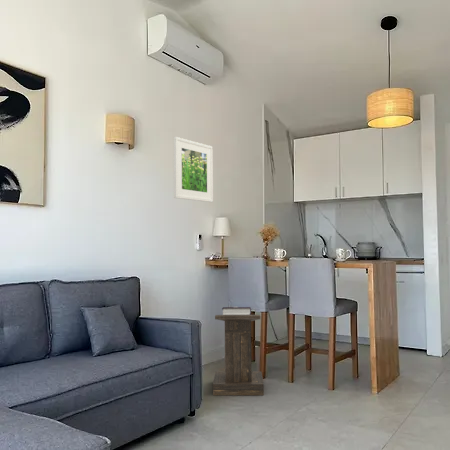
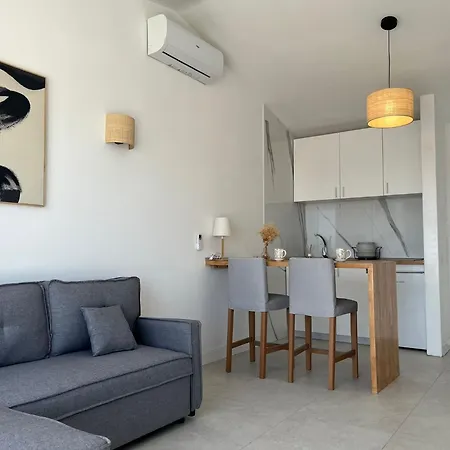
- lectern (238, 347)
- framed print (194, 170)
